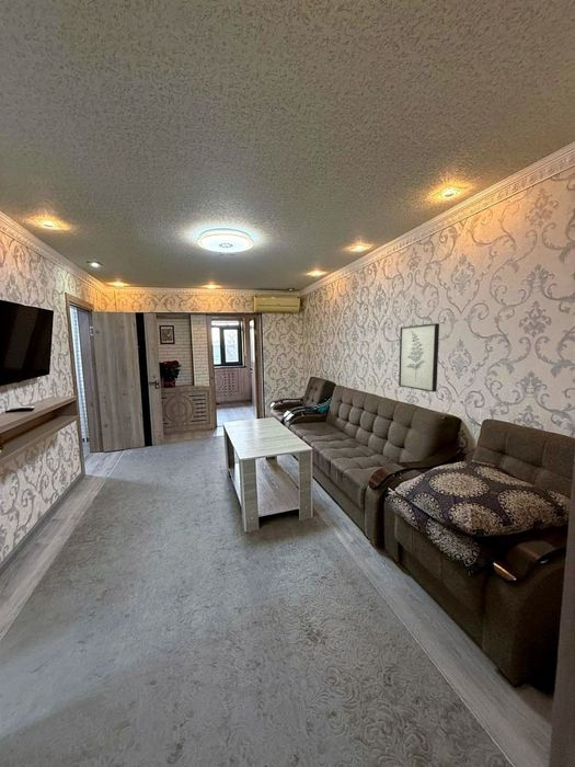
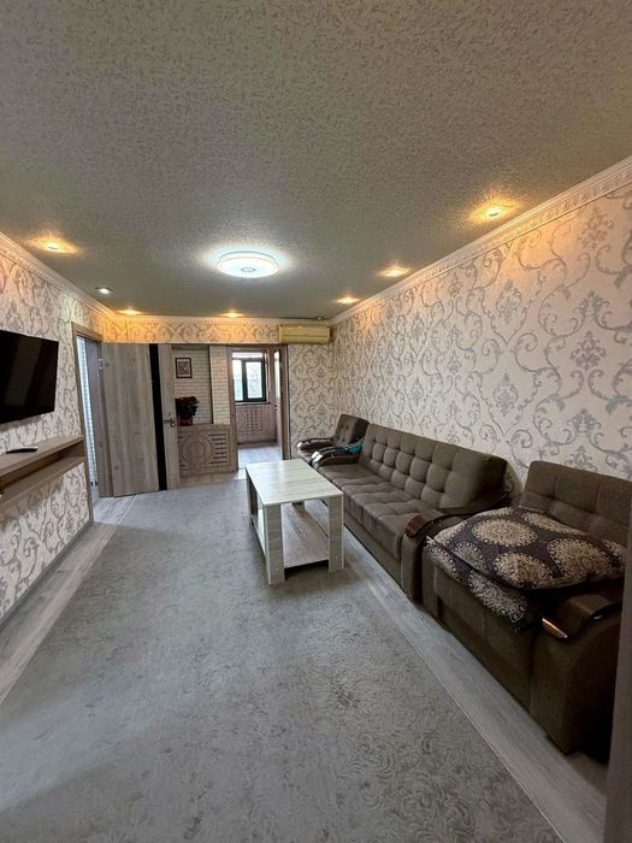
- wall art (417, 357)
